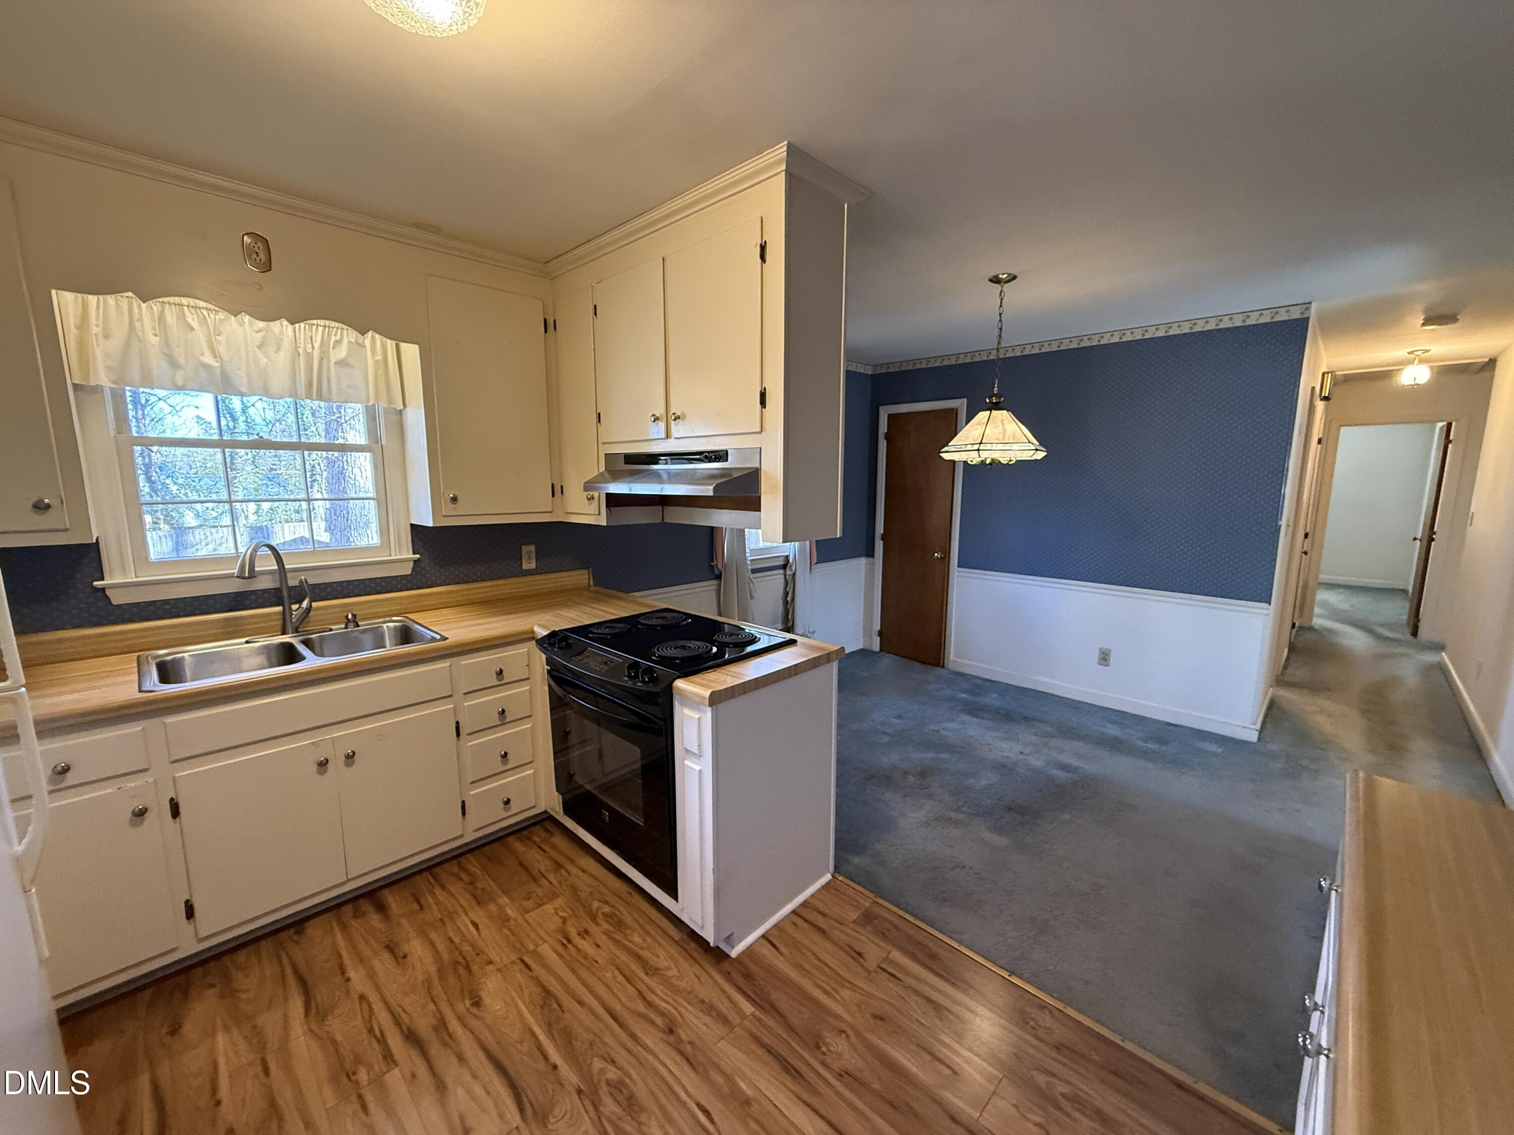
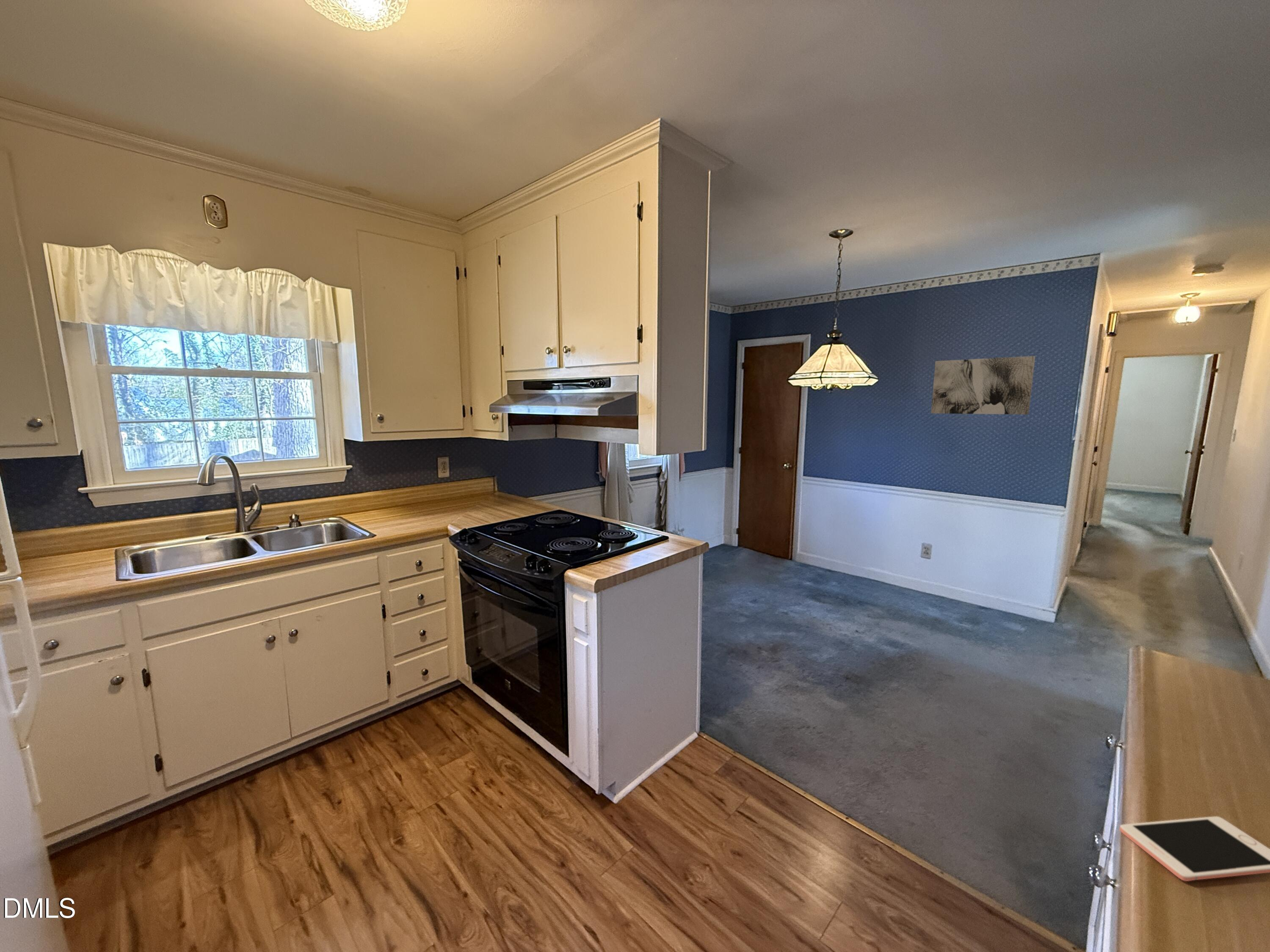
+ cell phone (1202, 847)
+ wall art (980, 386)
